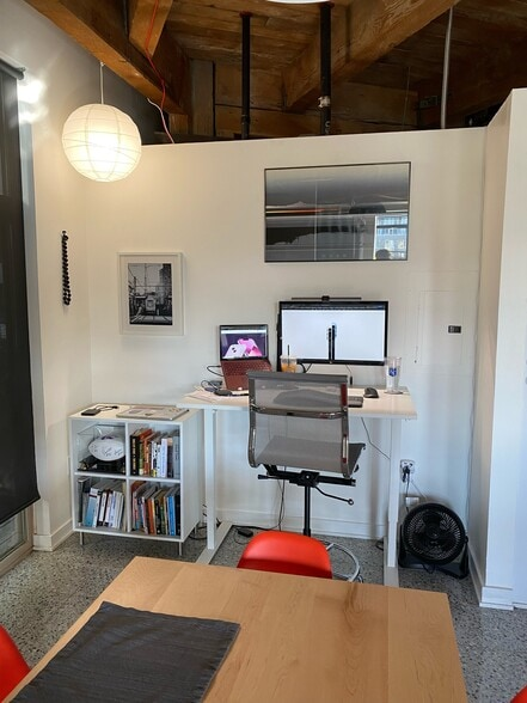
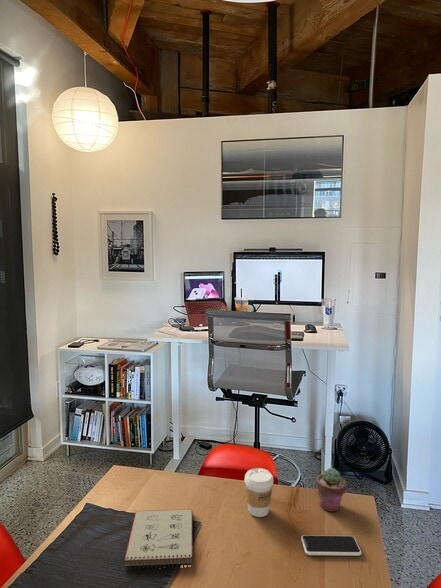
+ smartphone (330, 545)
+ notepad (161, 534)
+ potted succulent (331, 487)
+ coffee cup (258, 492)
